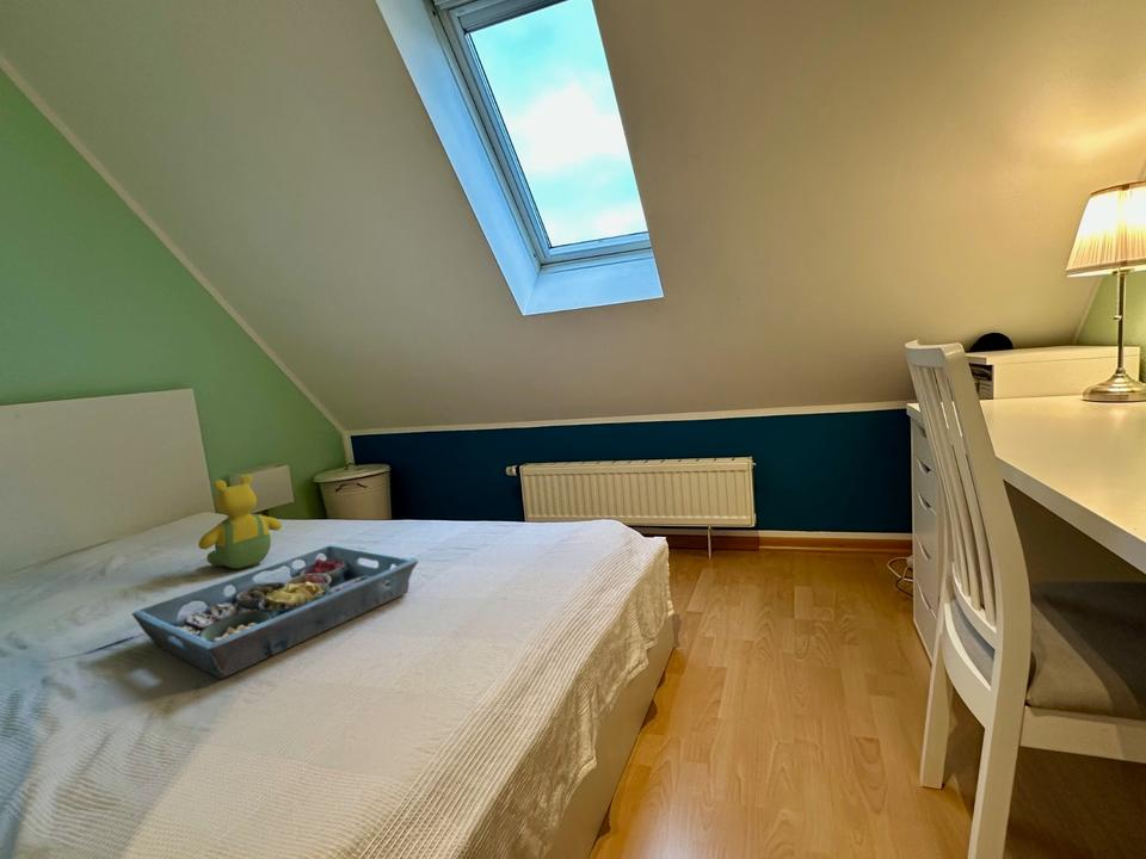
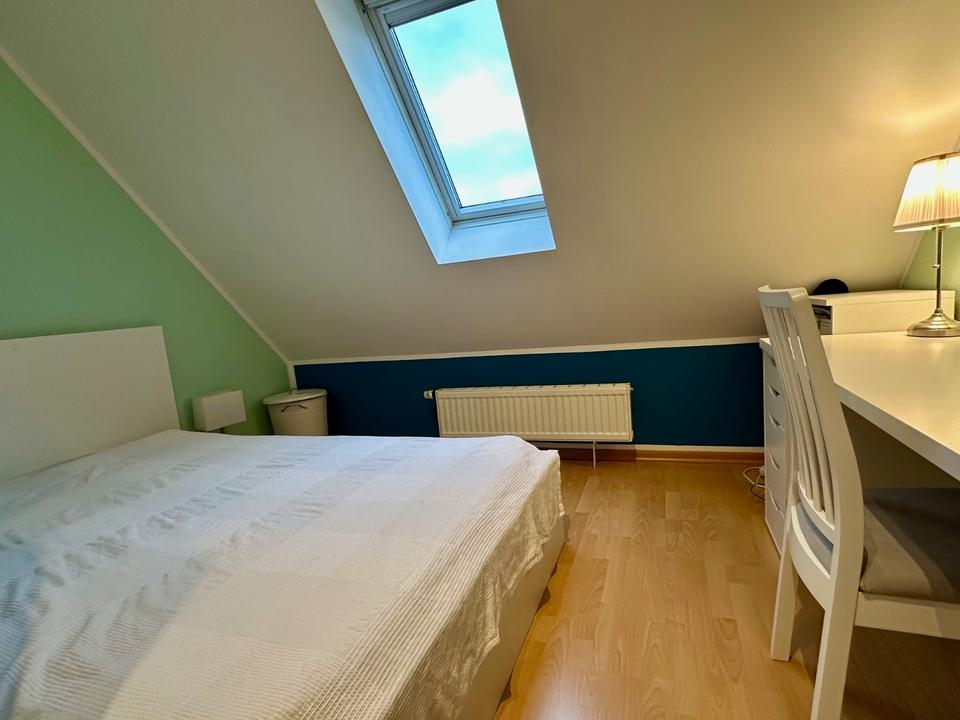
- teddy bear (235, 520)
- serving tray (286, 597)
